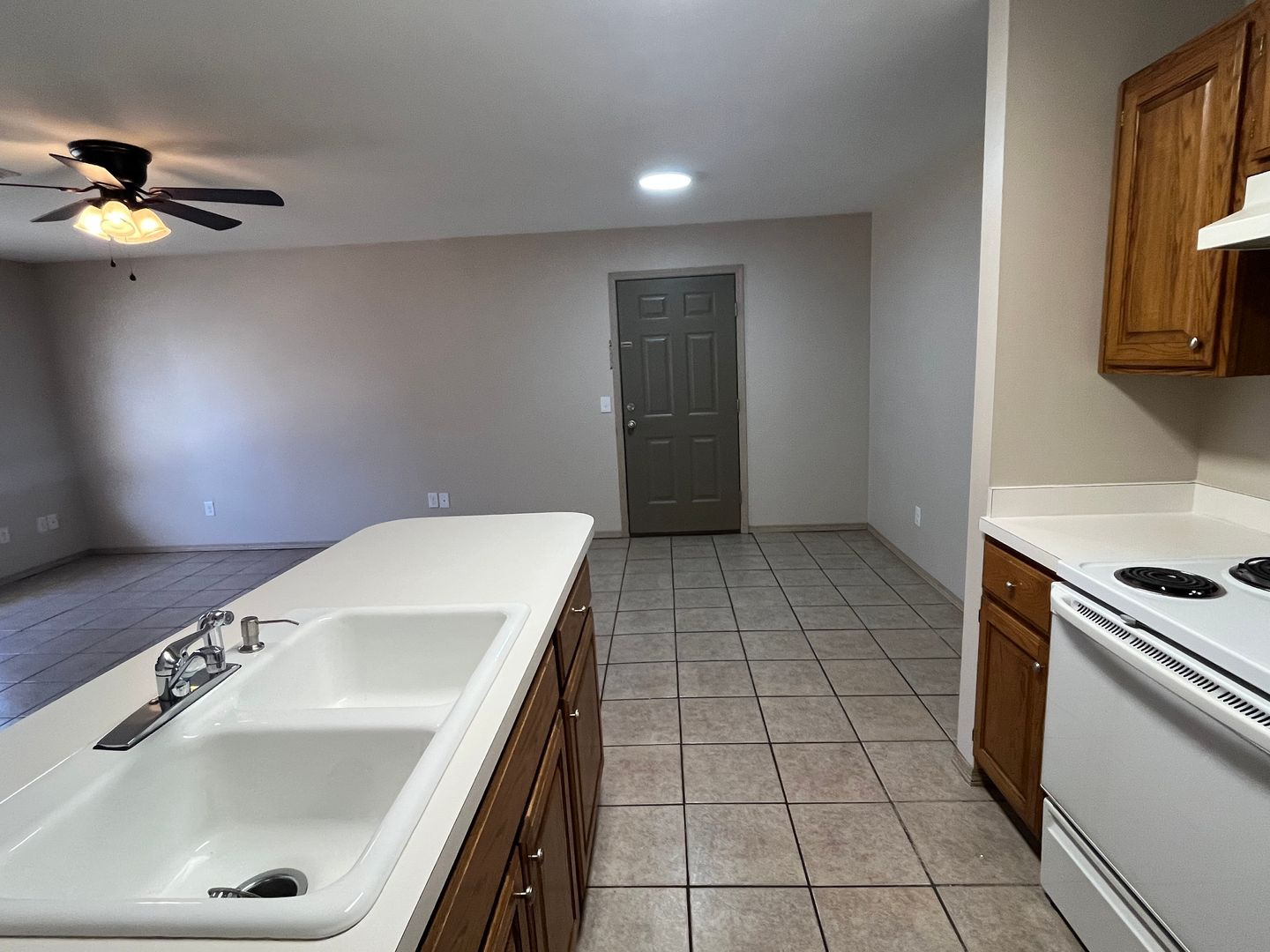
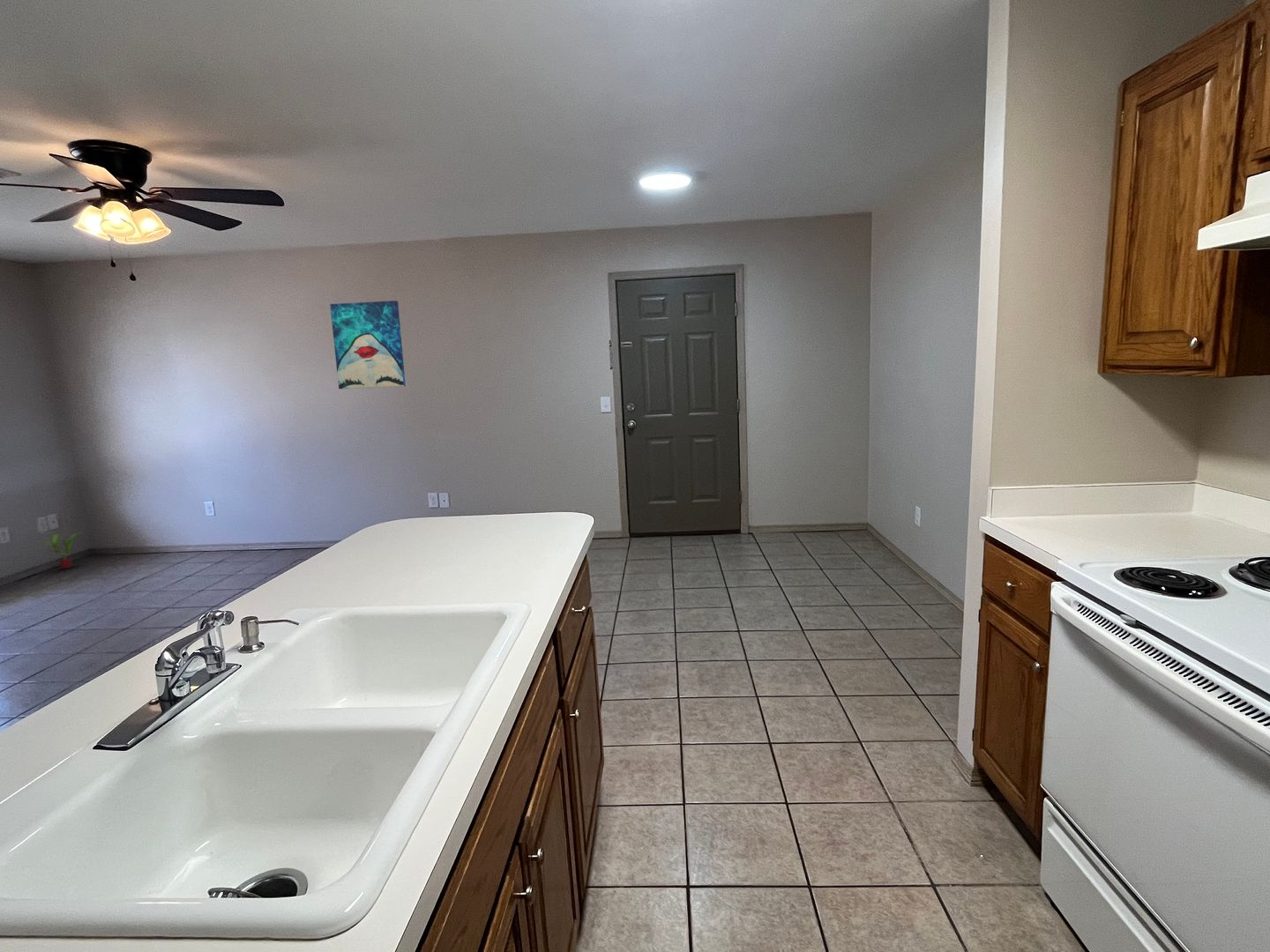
+ potted plant (66, 551)
+ wall art (368, 345)
